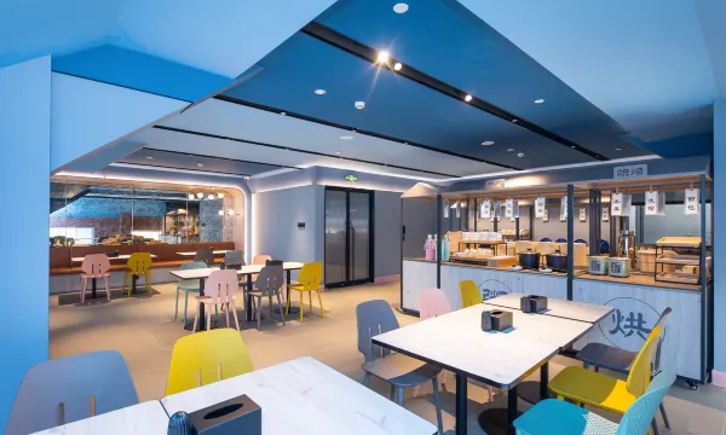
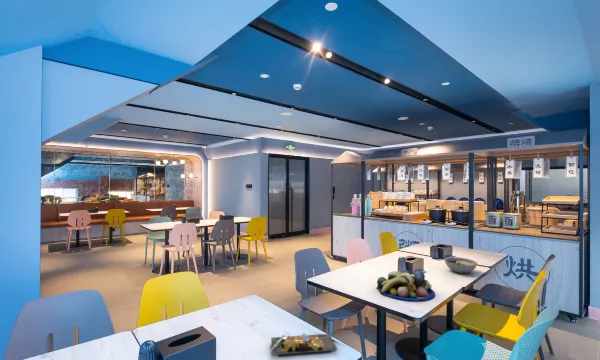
+ plate (301, 339)
+ fruit bowl (405, 281)
+ bowl (460, 265)
